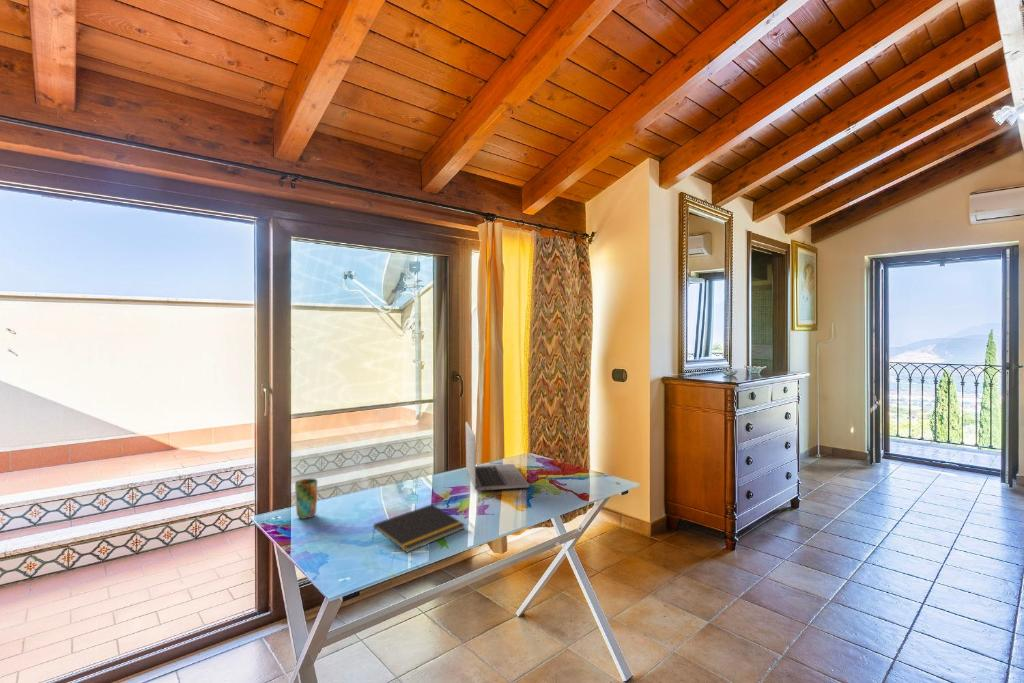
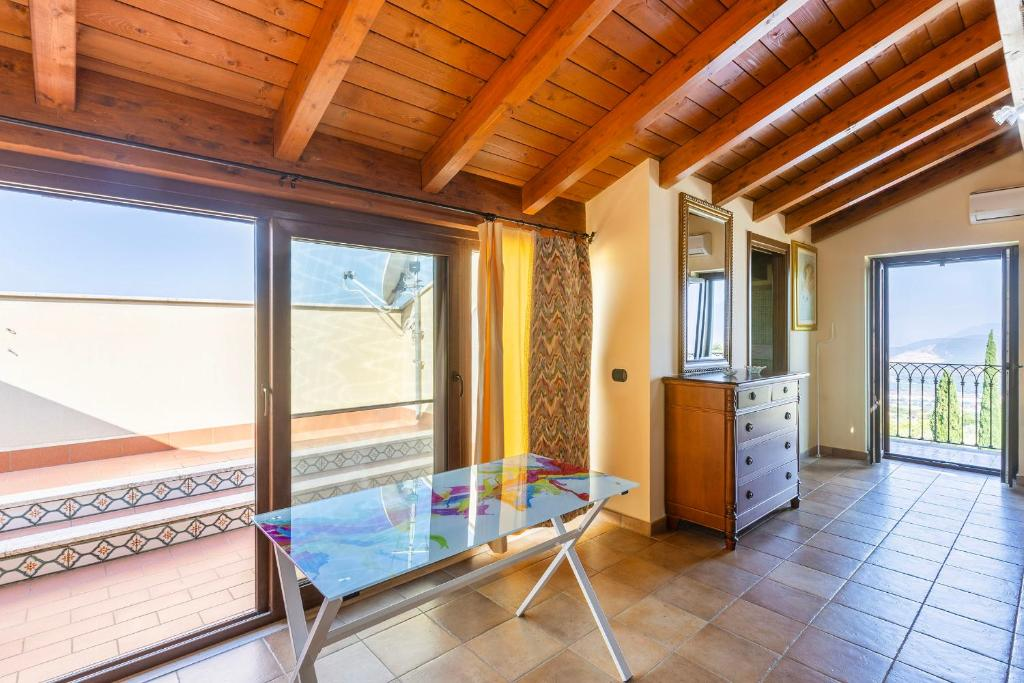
- notepad (420, 526)
- cup (306, 498)
- laptop (495, 465)
